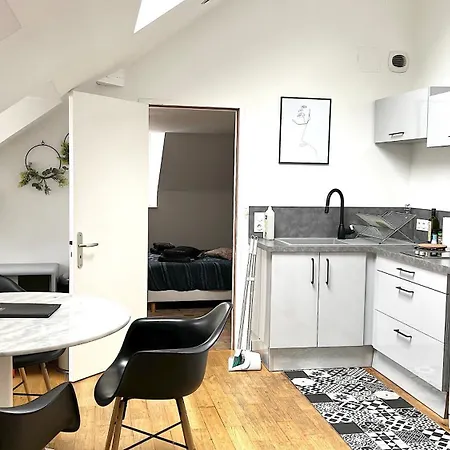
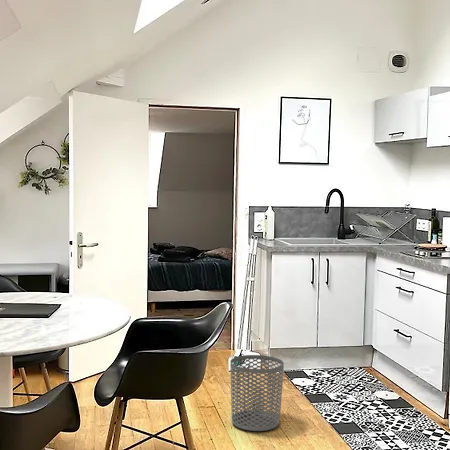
+ waste bin (256, 392)
